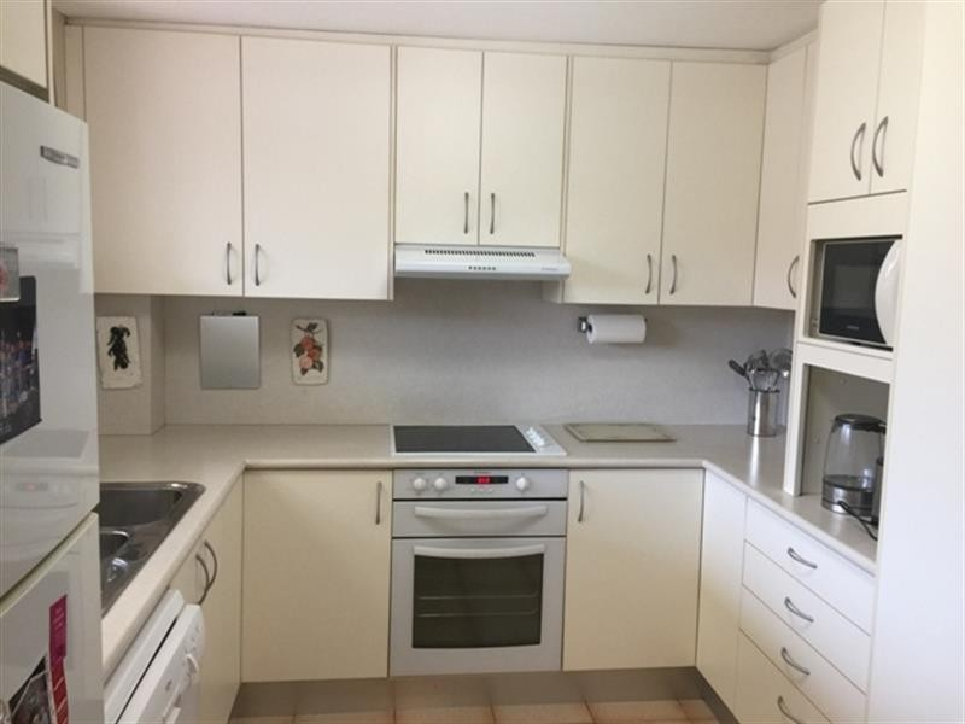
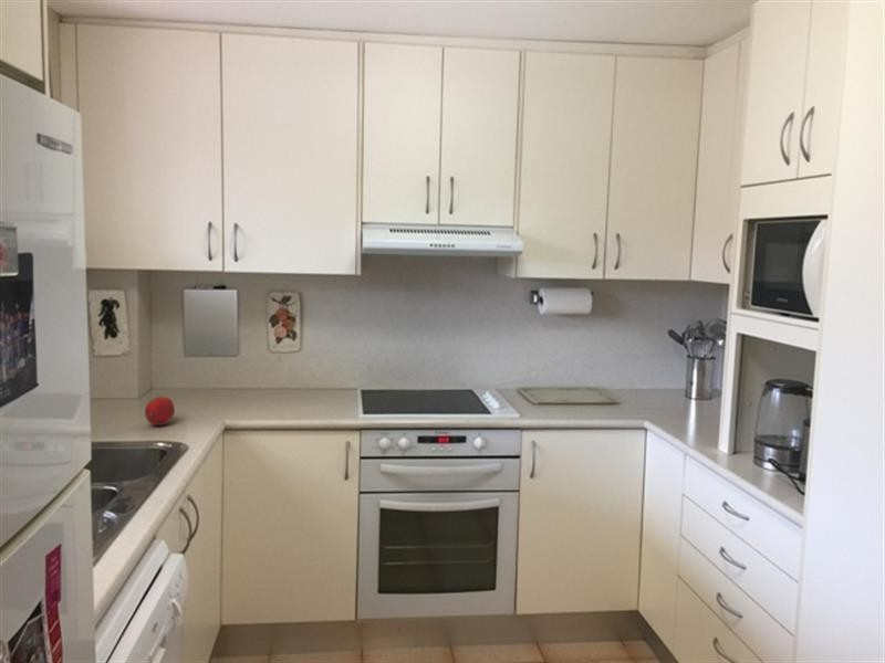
+ fruit (160, 410)
